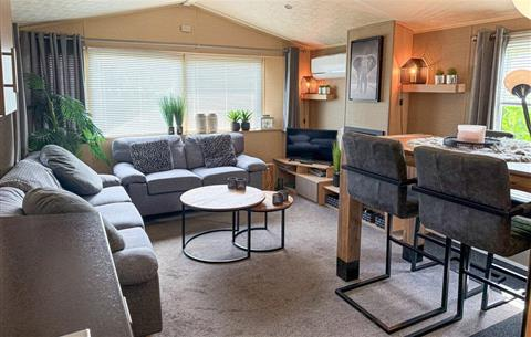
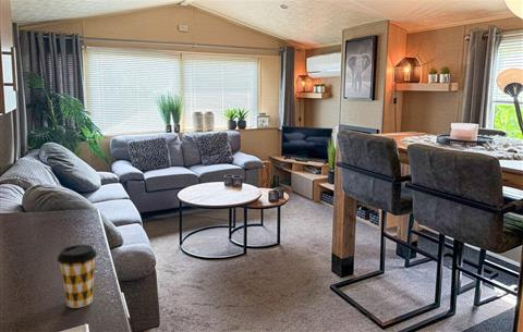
+ coffee cup (78, 275)
